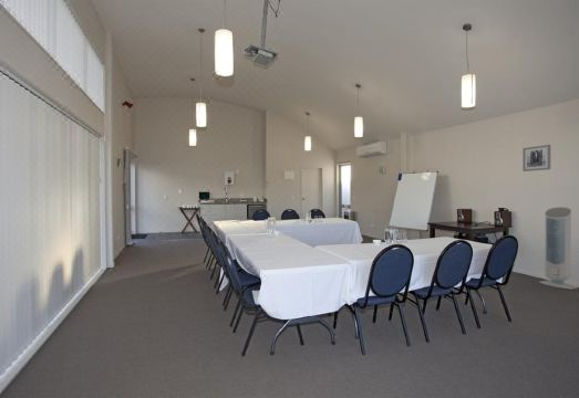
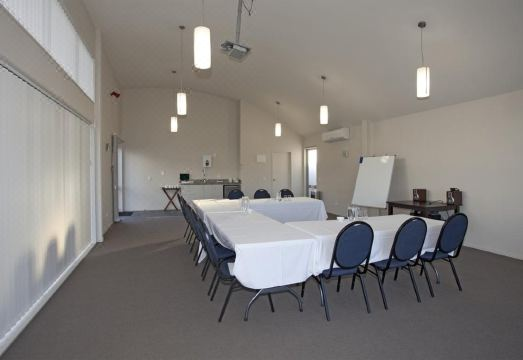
- air purifier (557, 245)
- wall art (536, 158)
